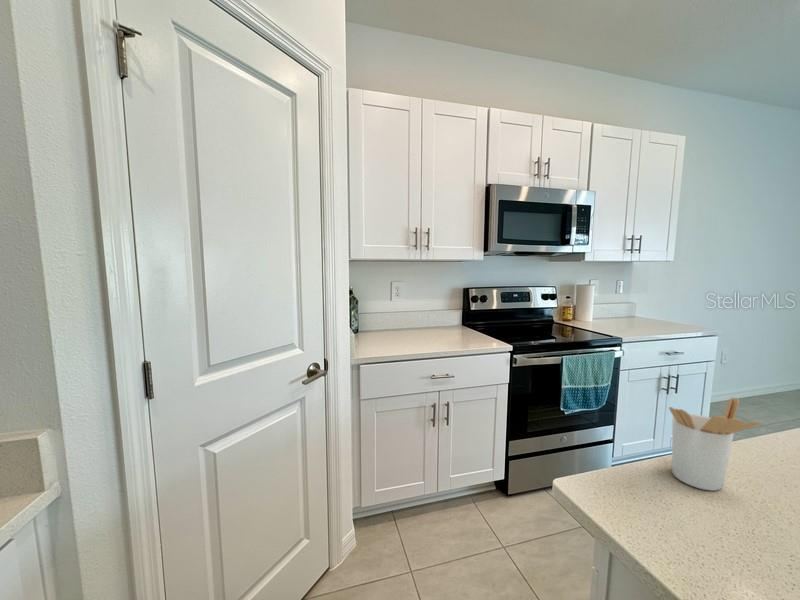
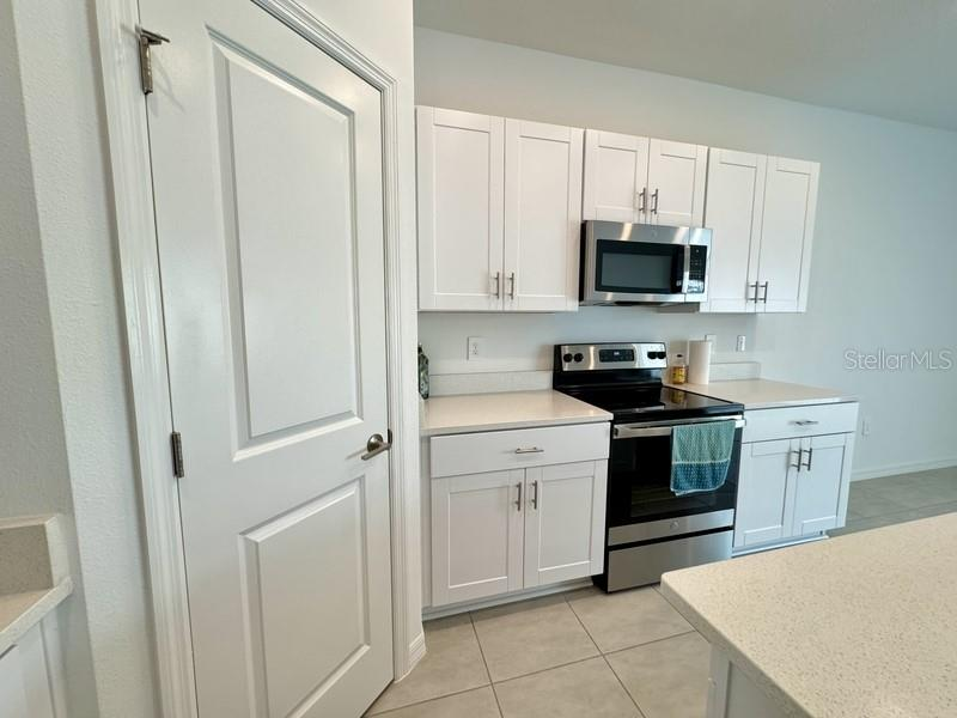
- utensil holder (710, 443)
